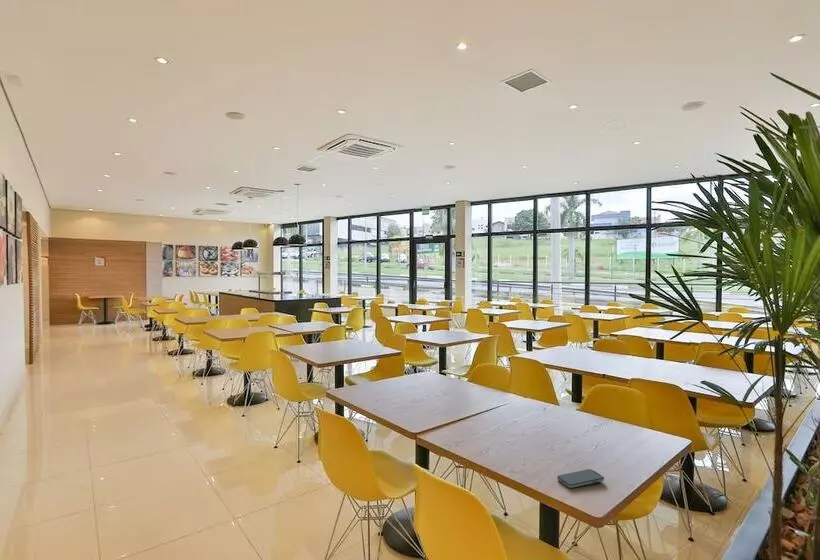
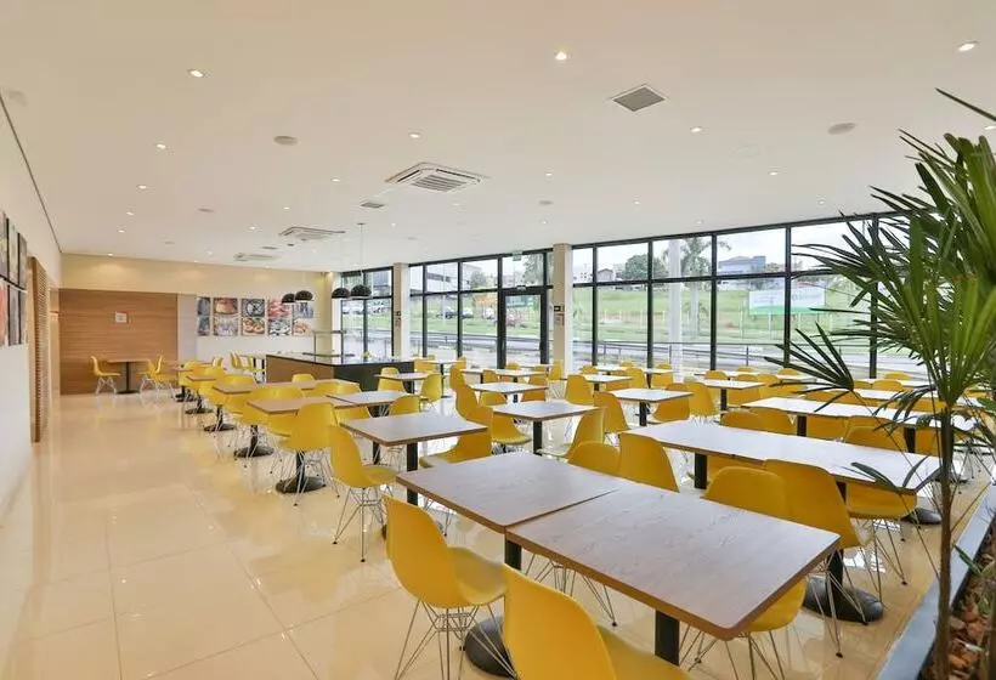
- smartphone (580, 478)
